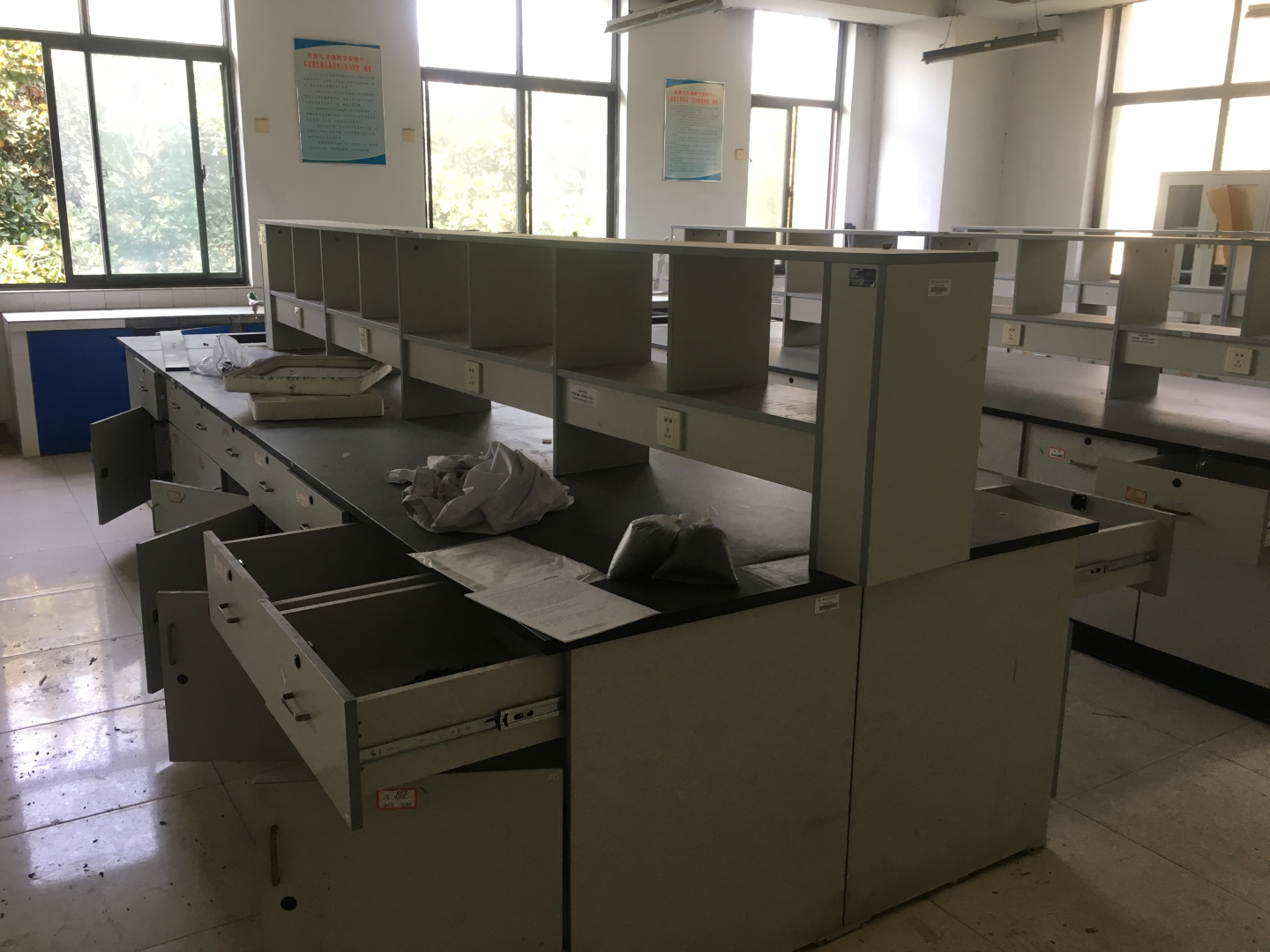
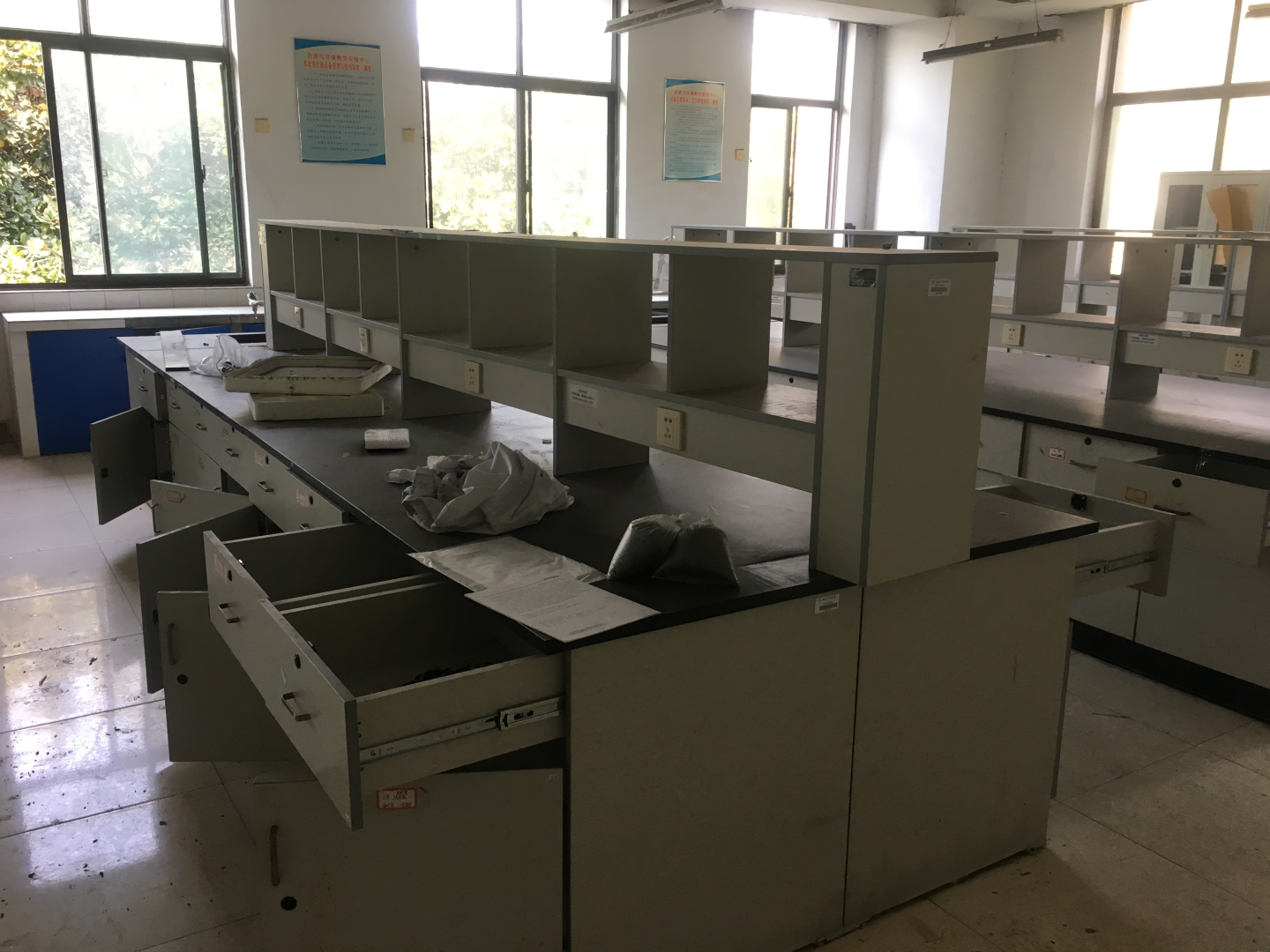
+ washcloth (387, 437)
